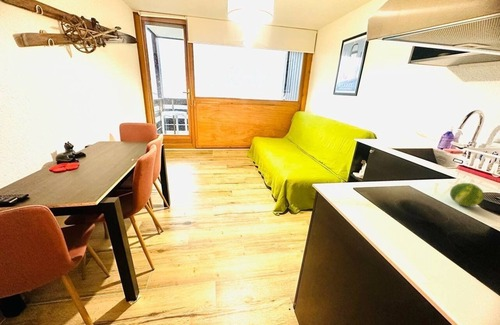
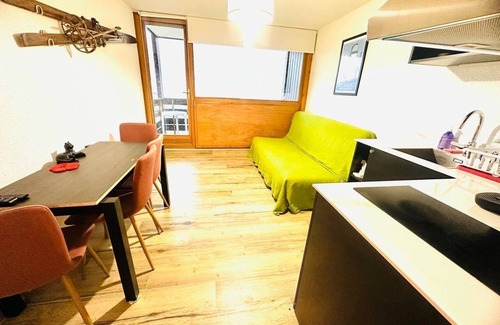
- fruit (466, 194)
